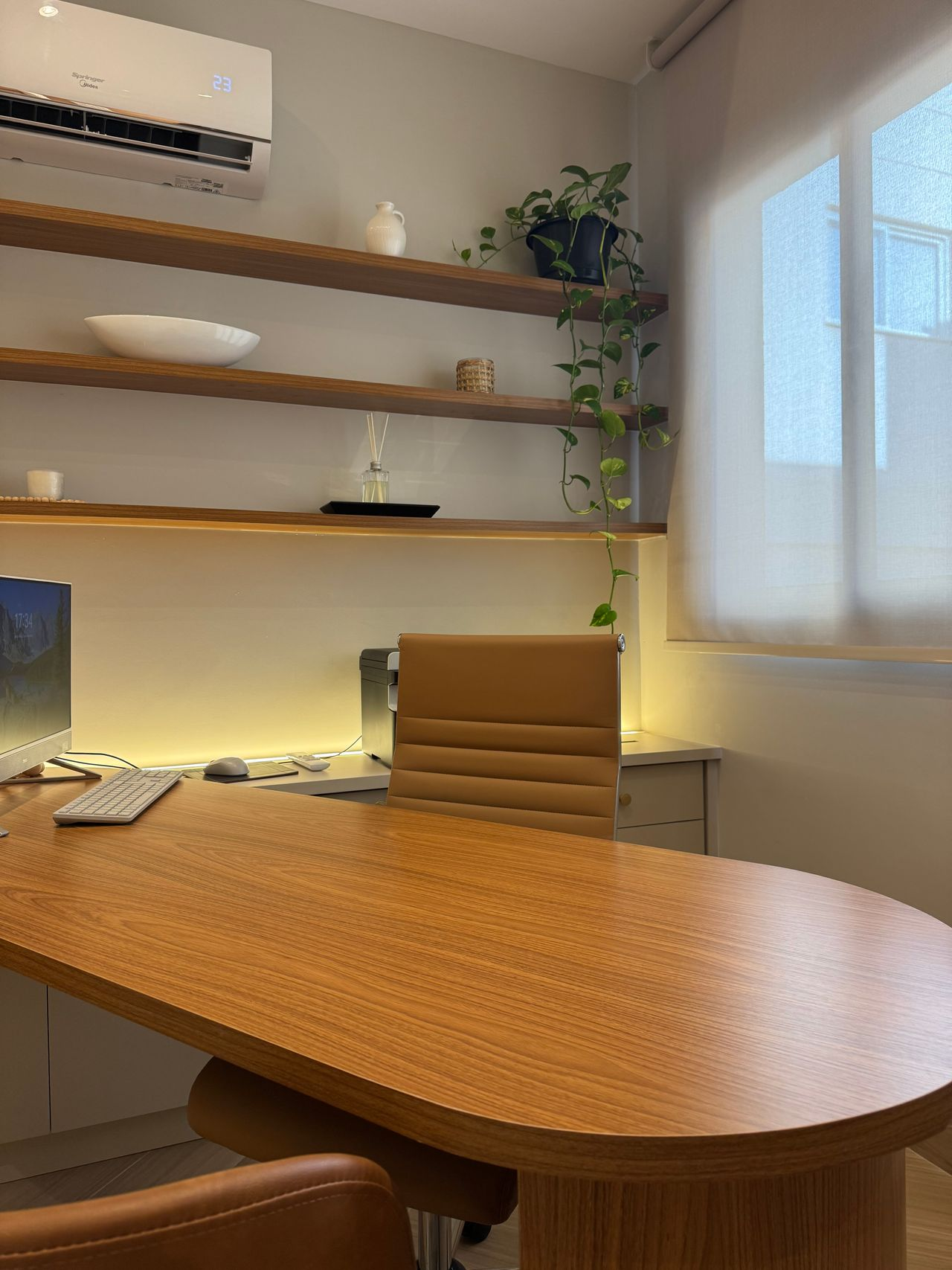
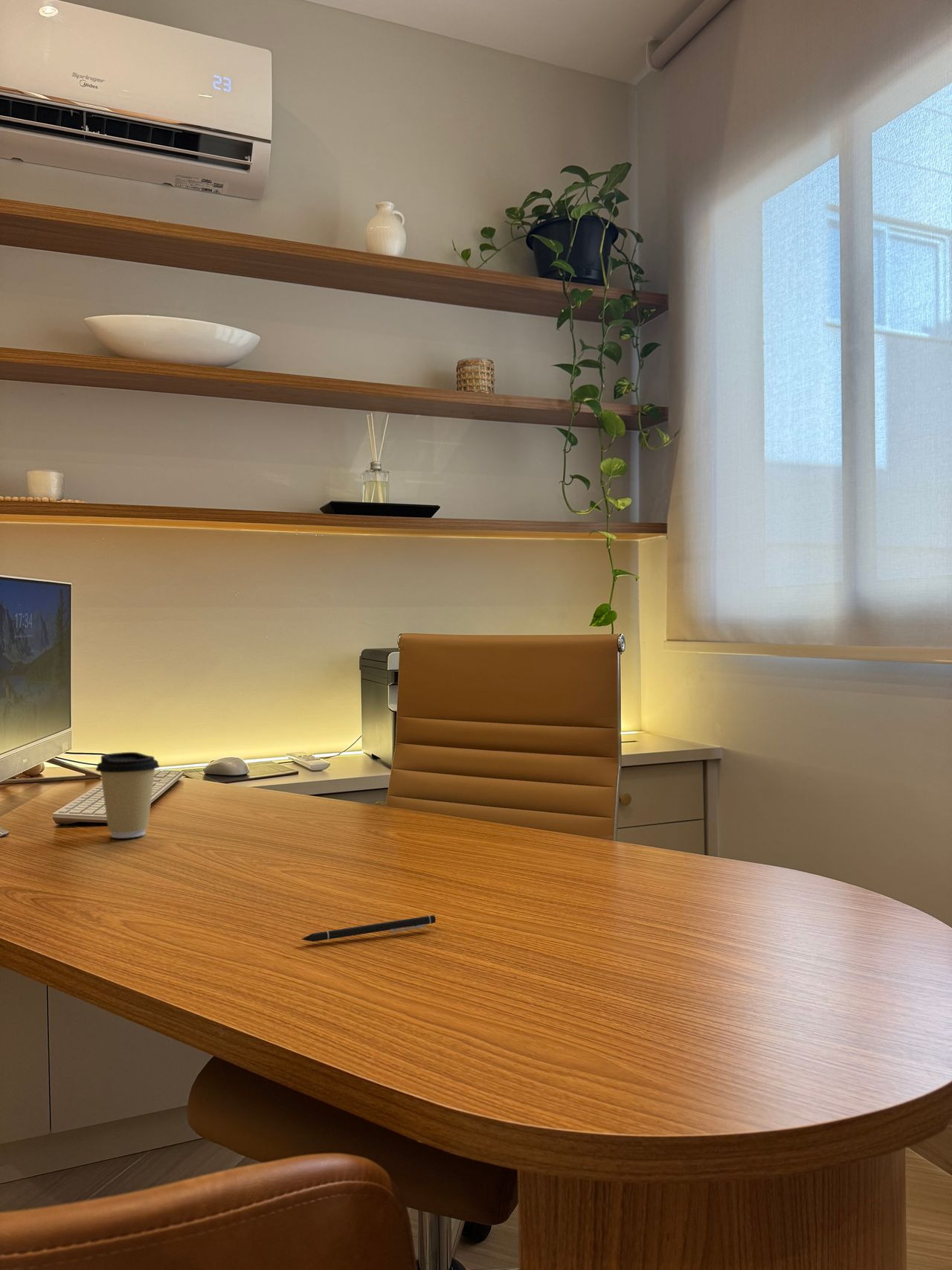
+ pen (370, 929)
+ coffee cup (128, 795)
